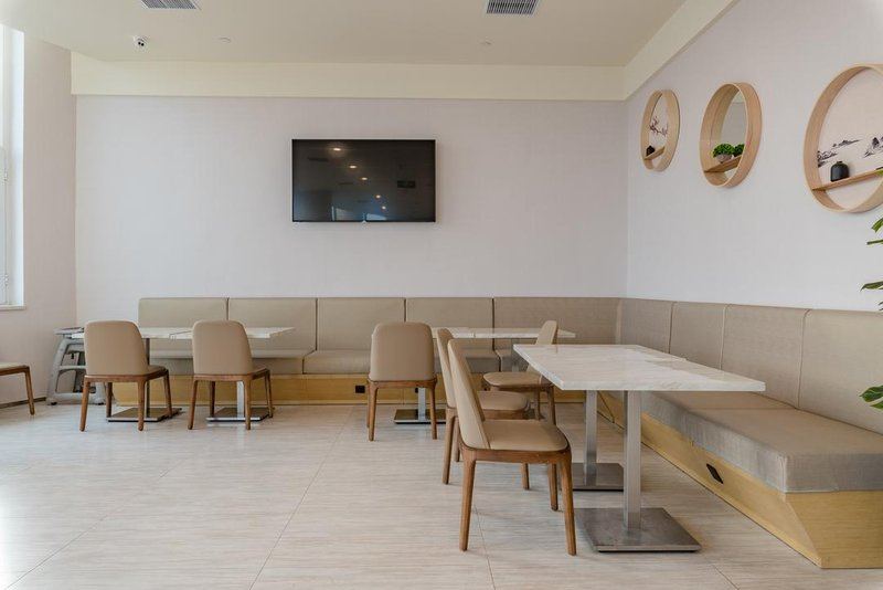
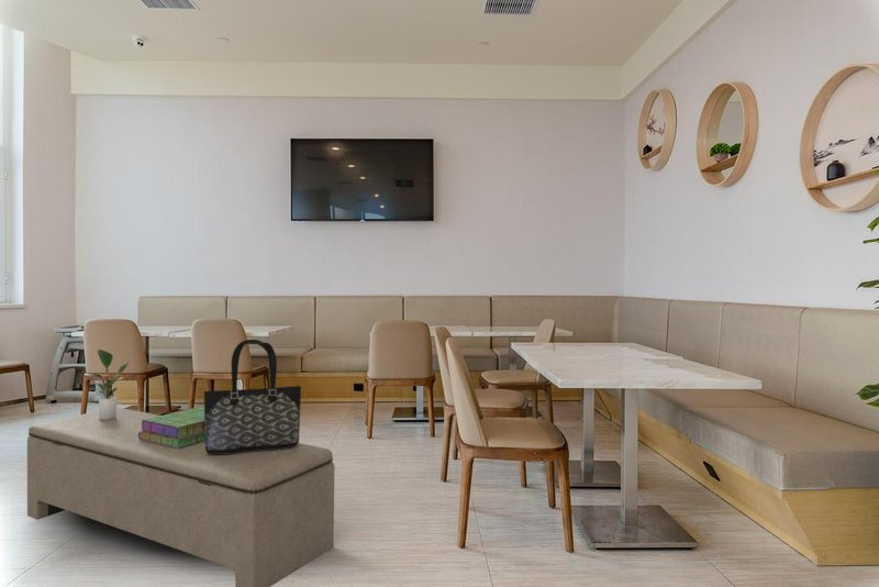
+ potted plant (109, 381)
+ stack of books (189, 424)
+ bench (171, 483)
+ tote bag (254, 394)
